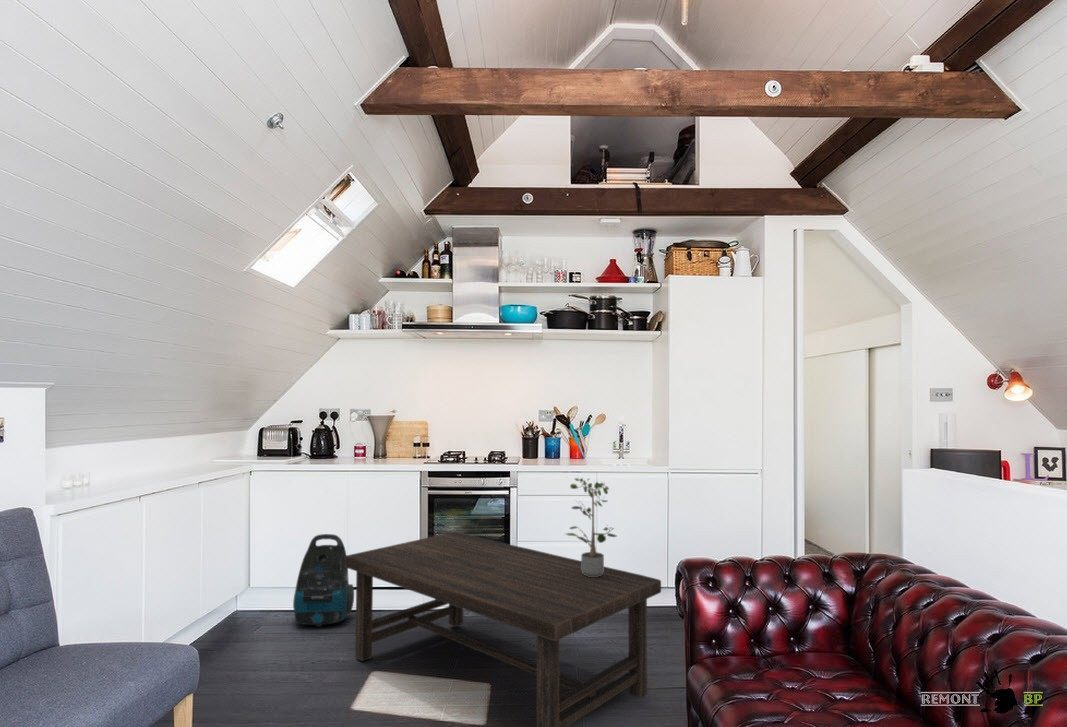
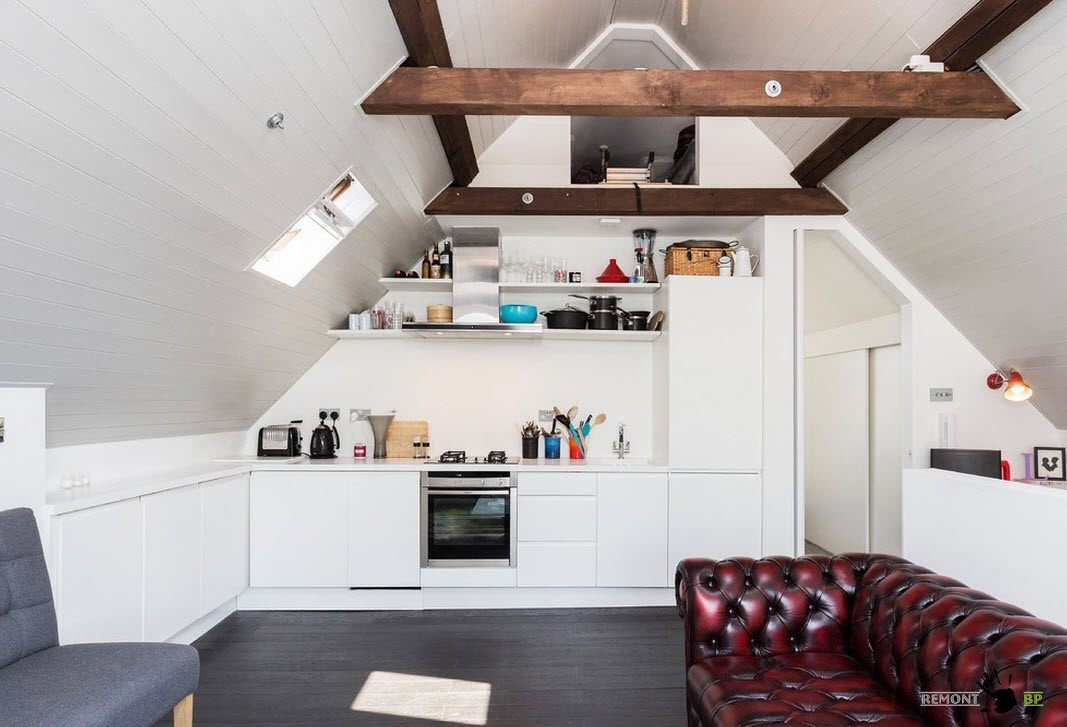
- potted plant (592, 523)
- coffee table (493, 619)
- vacuum cleaner (322, 579)
